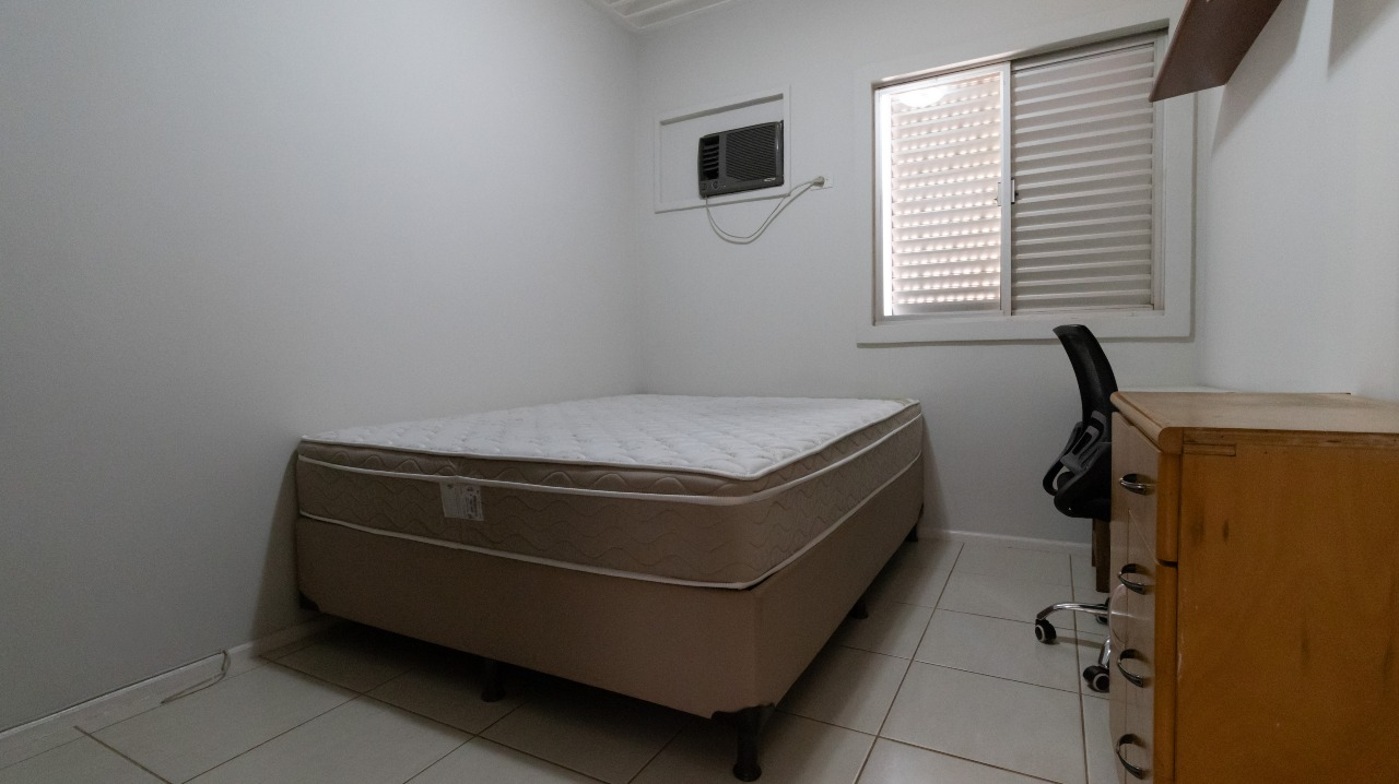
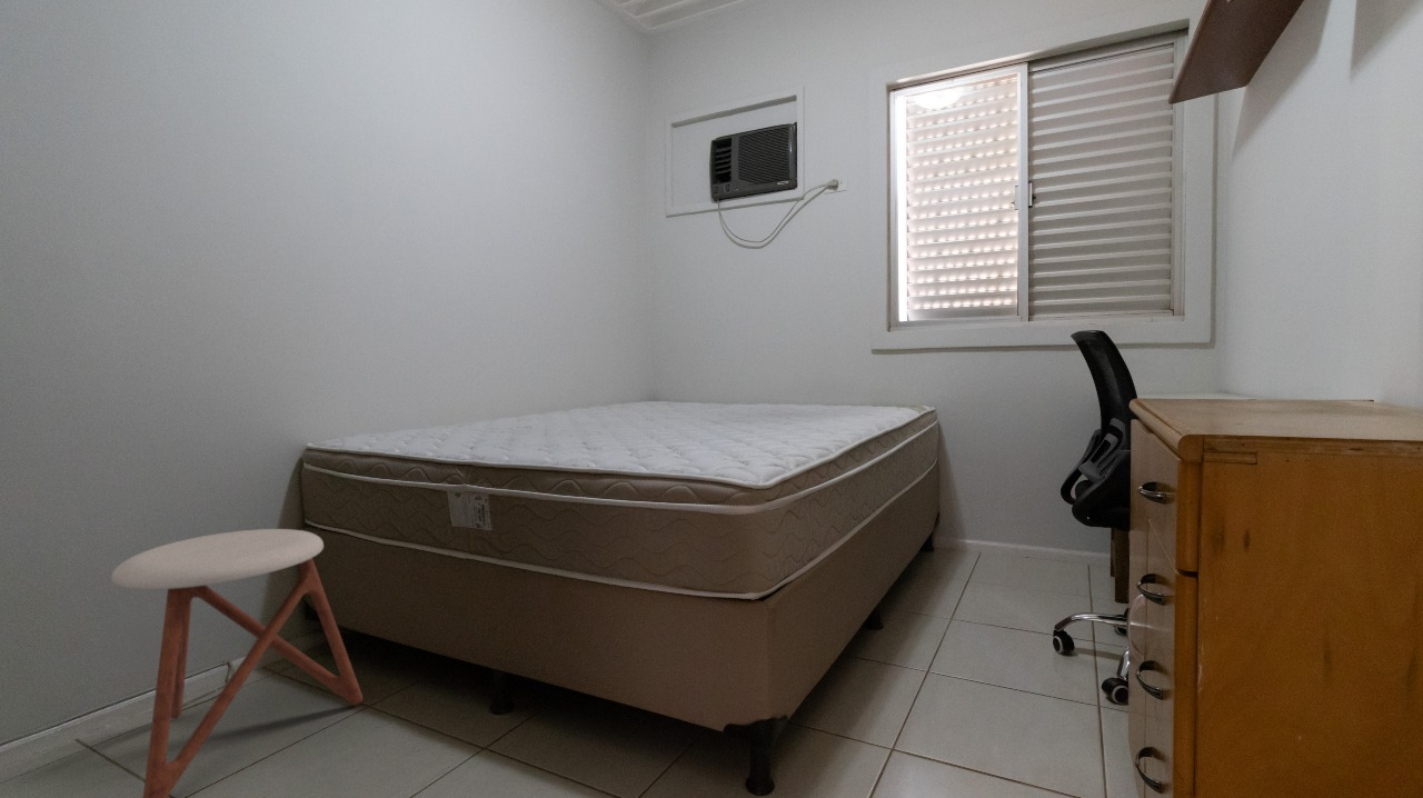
+ stool (233, 621)
